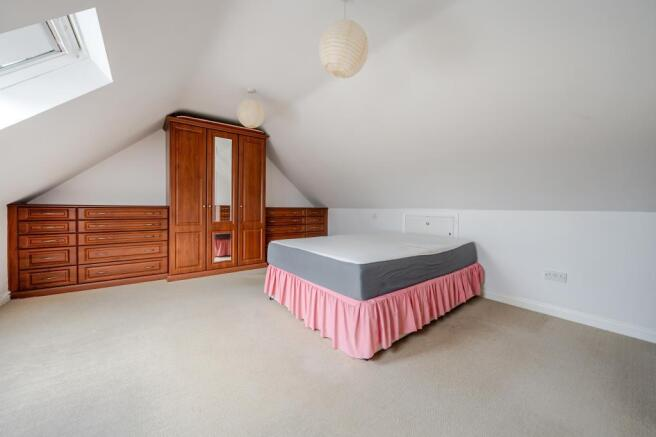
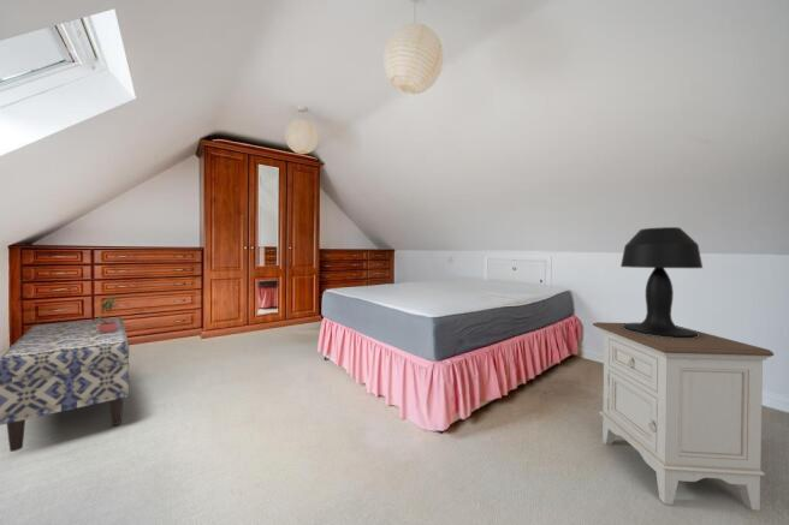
+ table lamp (658, 279)
+ nightstand (665, 401)
+ potted plant (108, 311)
+ bench (76, 369)
